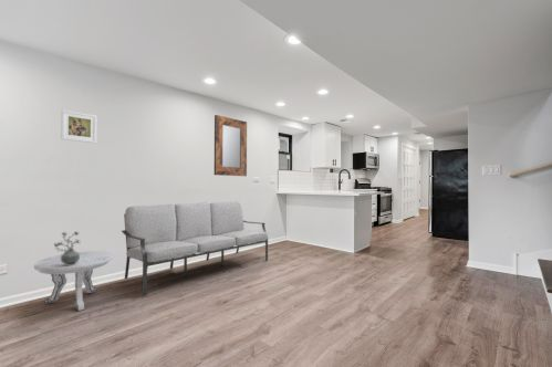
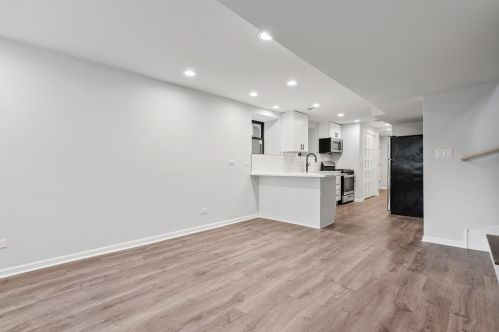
- home mirror (231, 147)
- potted plant (66, 247)
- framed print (80, 126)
- side table (75, 280)
- sofa (202, 237)
